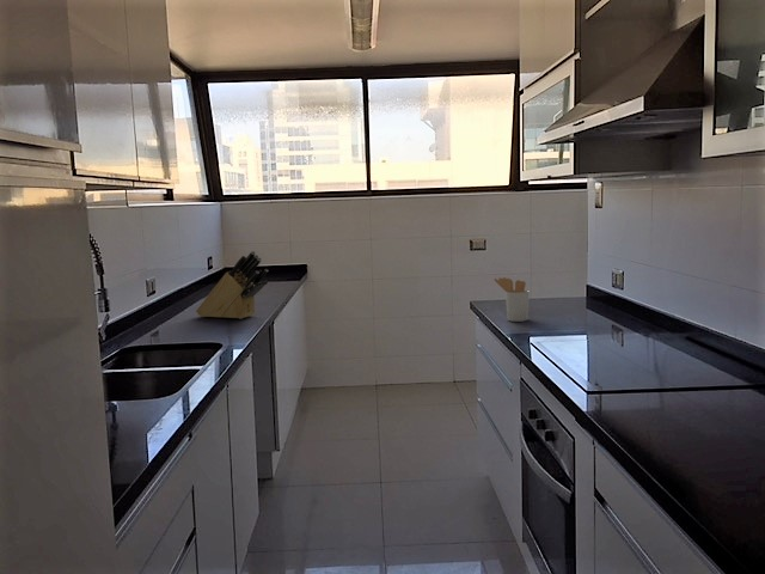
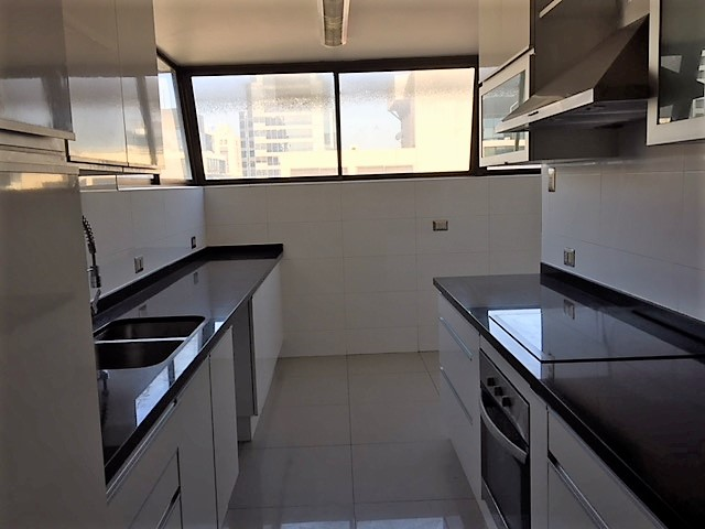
- knife block (232, 283)
- utensil holder (512, 298)
